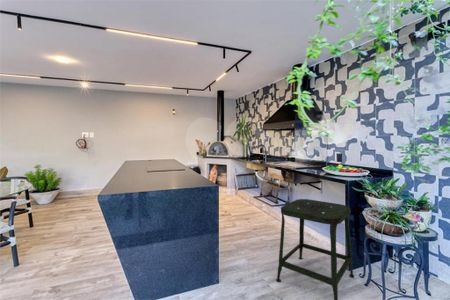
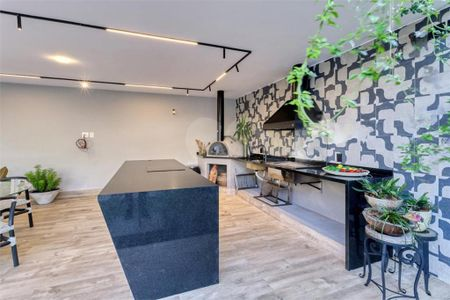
- stool (314, 246)
